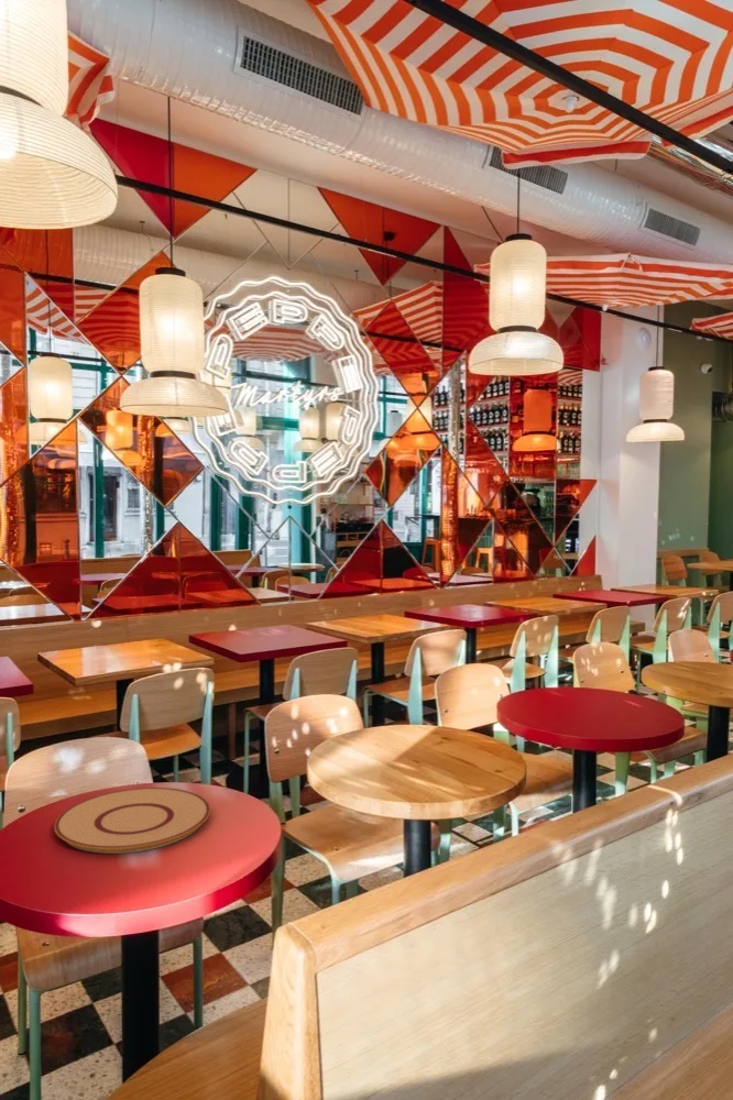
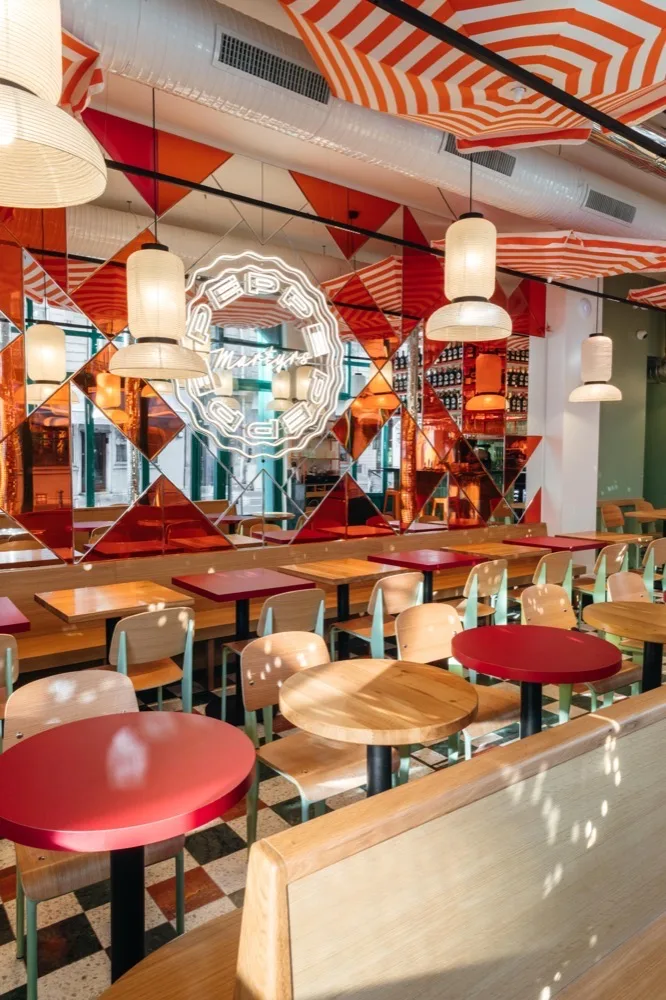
- plate (134, 818)
